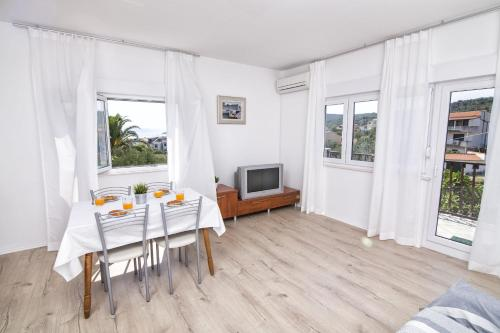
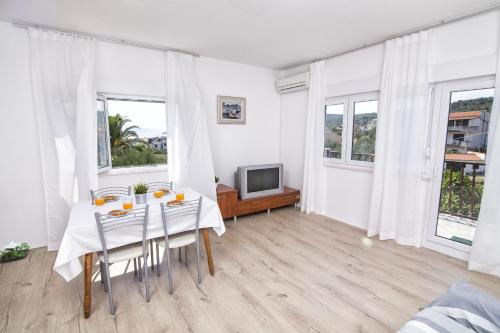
+ potted plant (13, 249)
